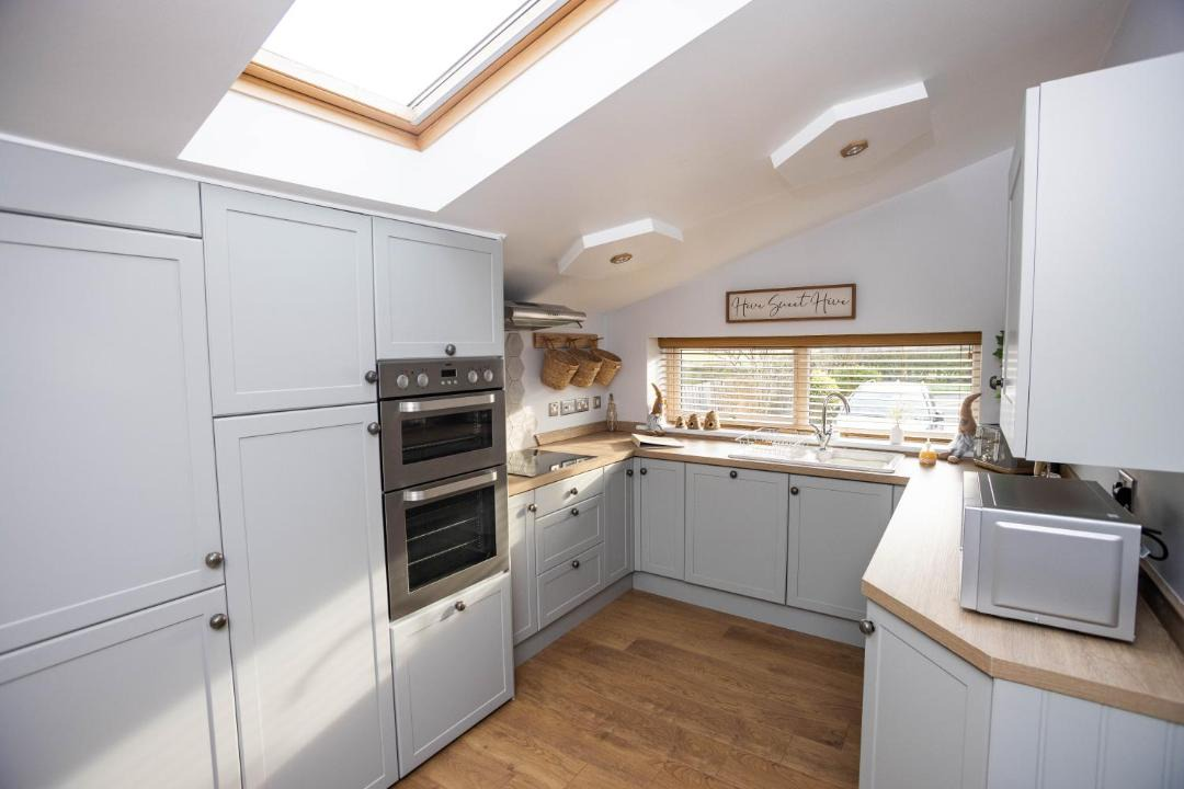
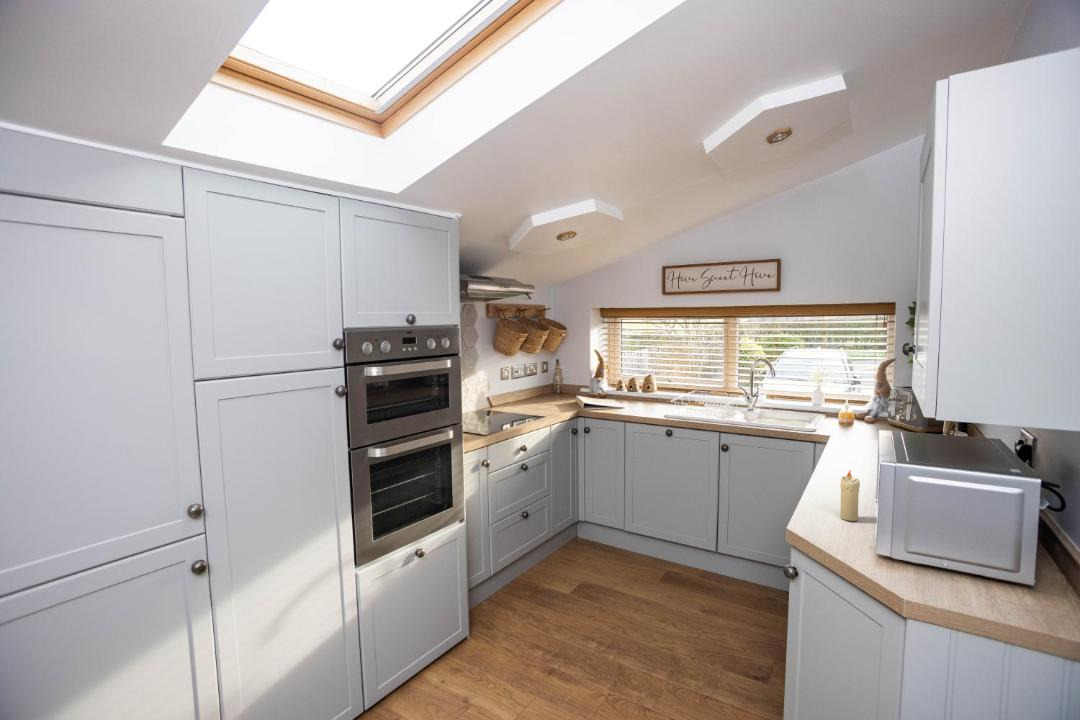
+ candle (849, 494)
